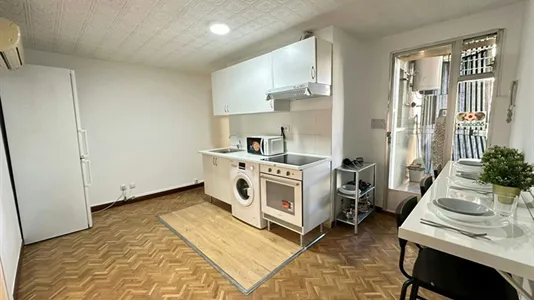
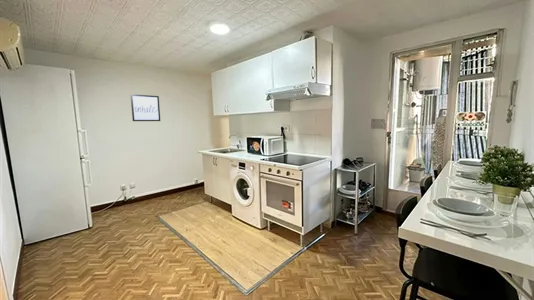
+ wall art (146, 108)
